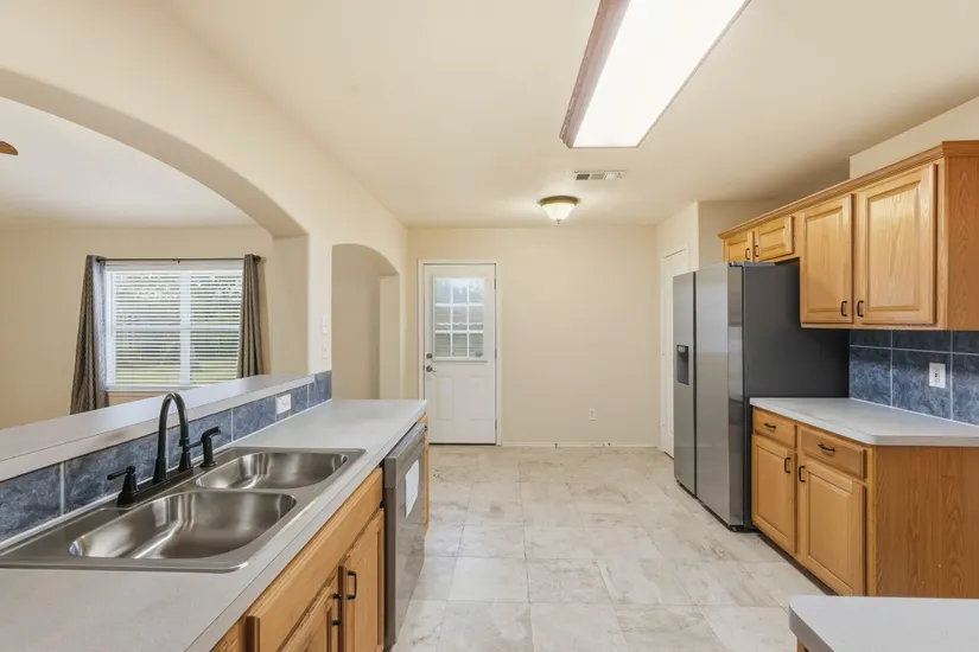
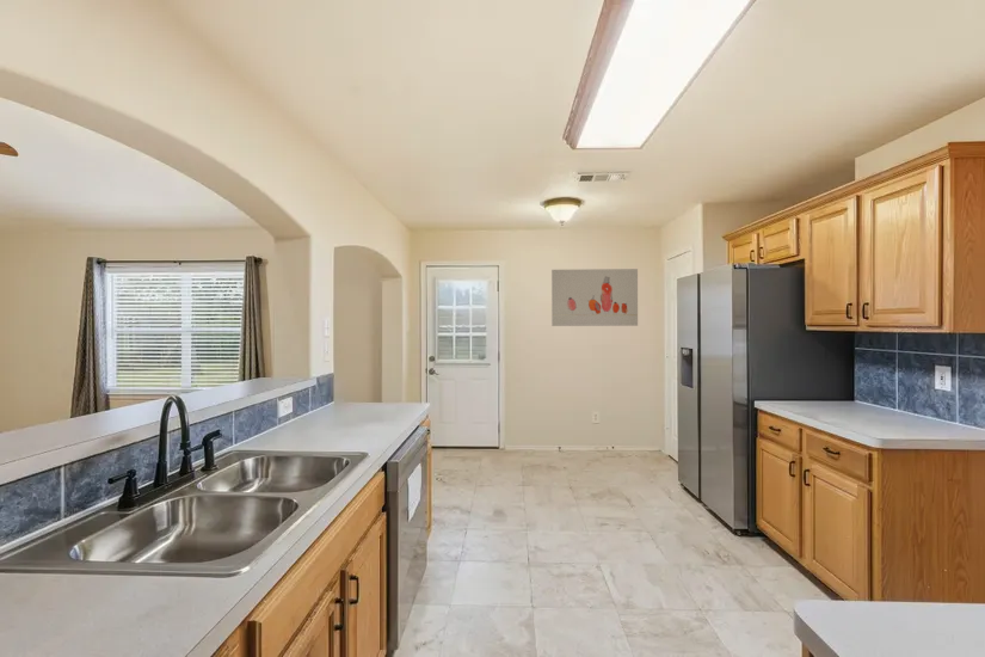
+ wall art (593, 297)
